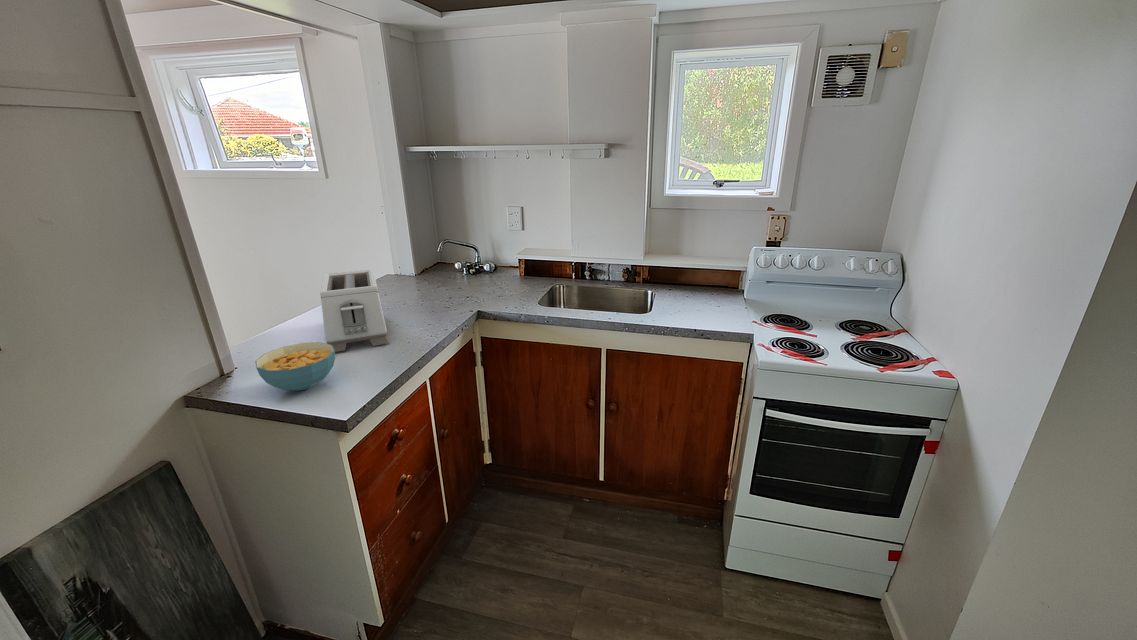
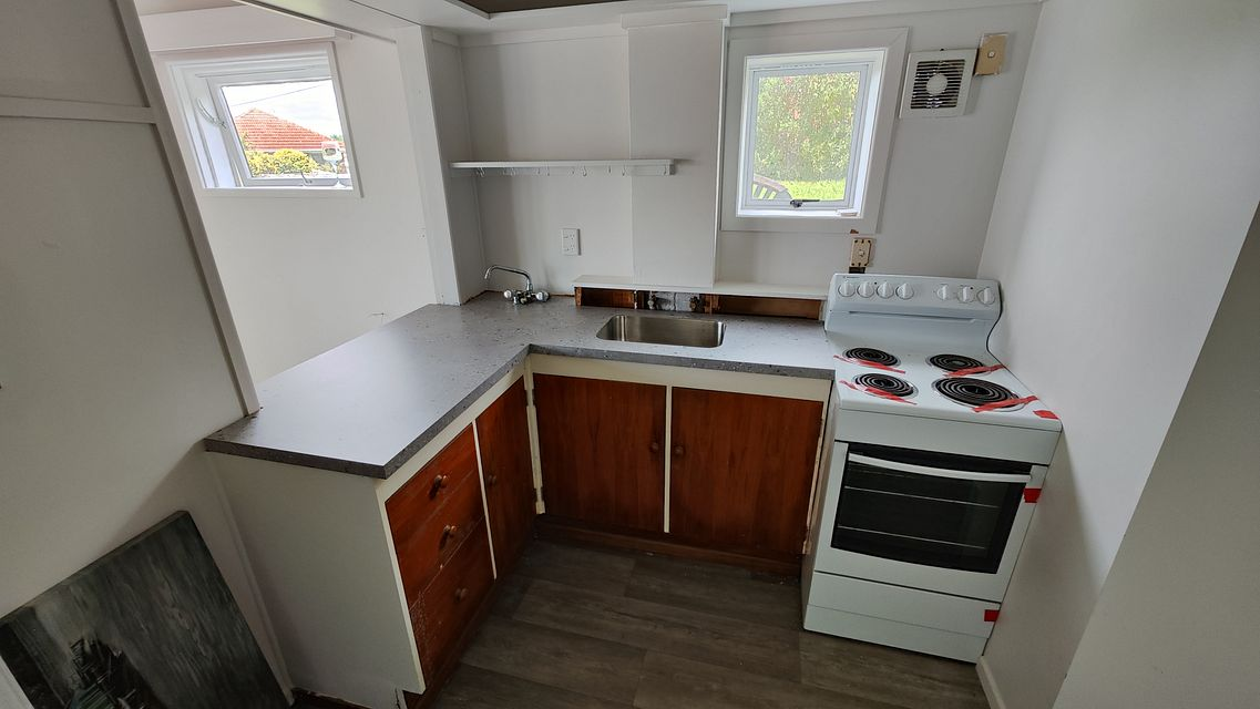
- cereal bowl (299, 370)
- toaster (353, 308)
